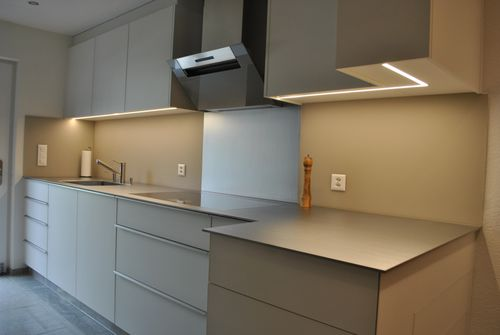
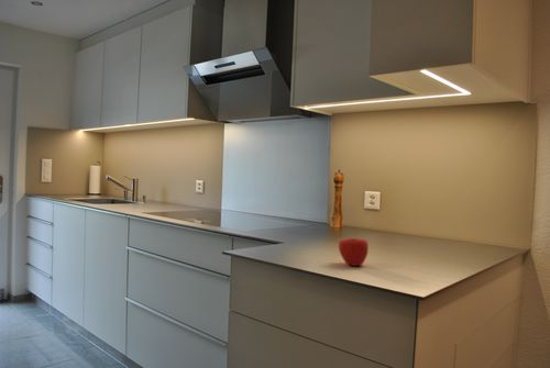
+ apple (353, 252)
